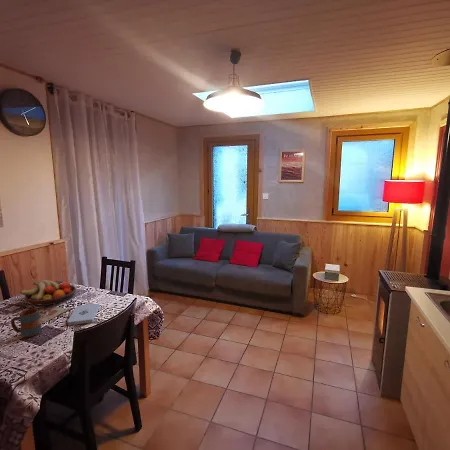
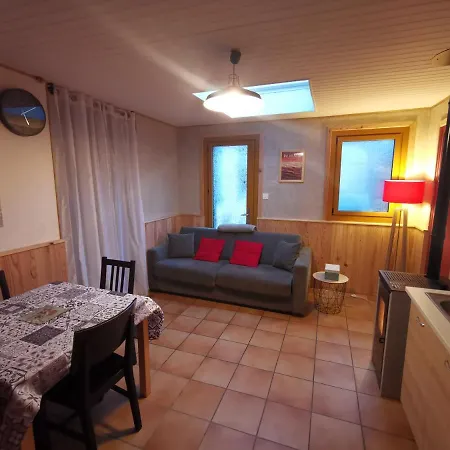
- notepad (84, 313)
- fruit bowl (50, 290)
- mug (26, 323)
